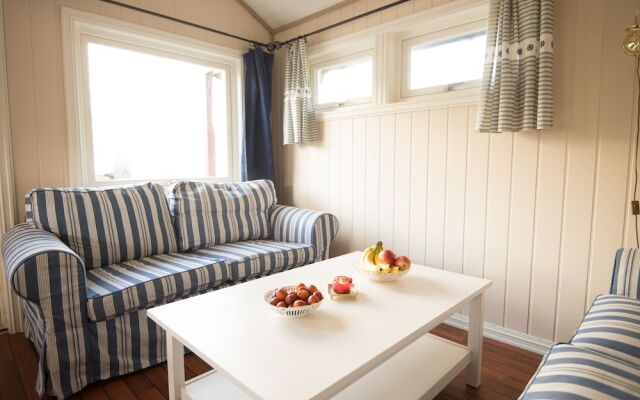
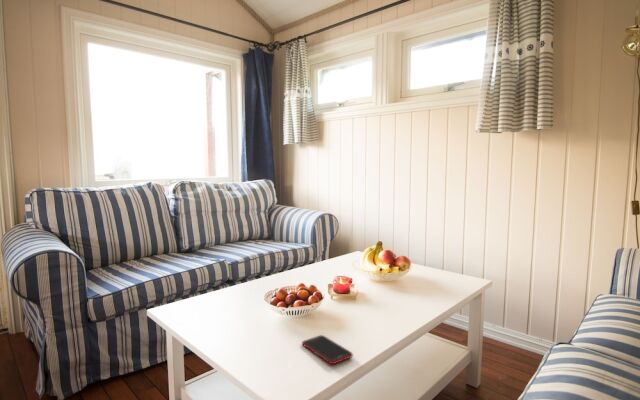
+ cell phone (326, 348)
